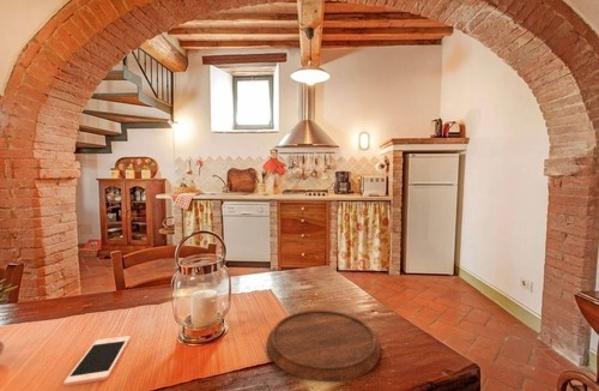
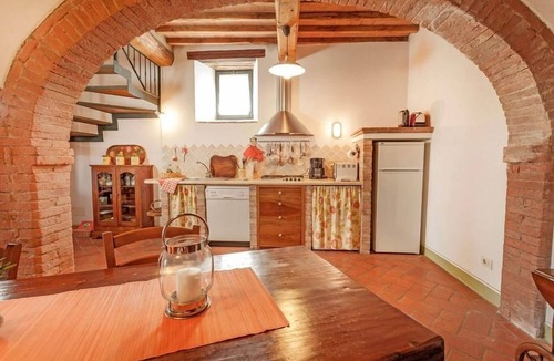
- cell phone (101, 357)
- cutting board (322, 338)
